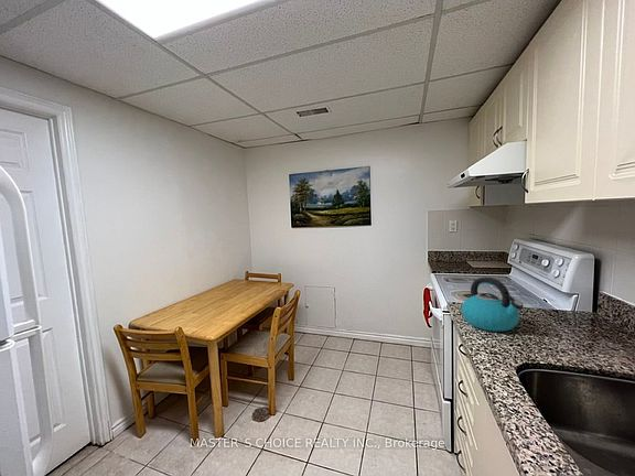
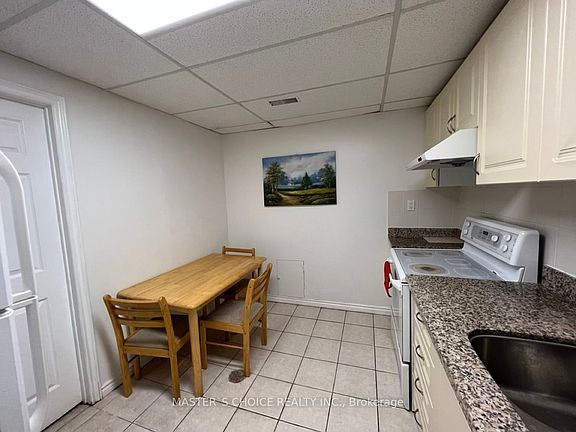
- kettle (492, 302)
